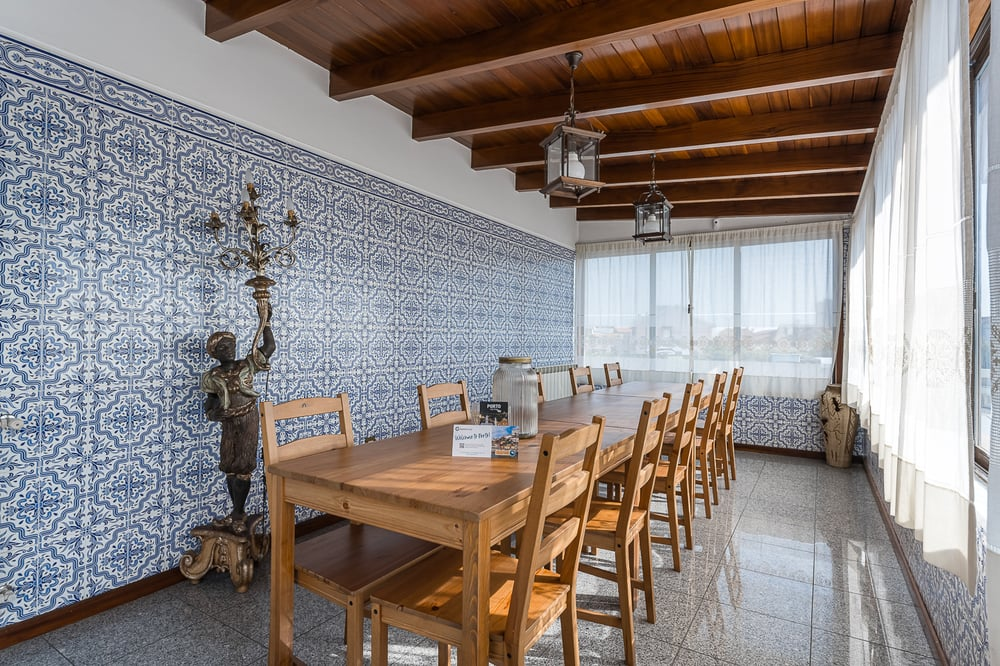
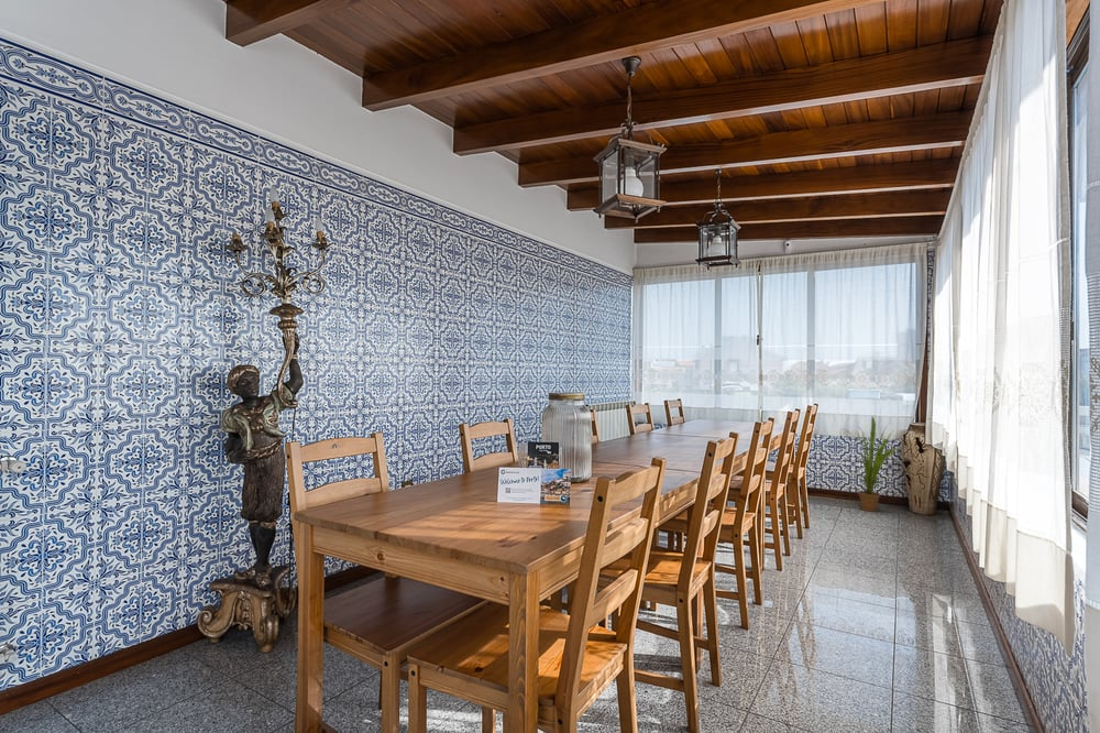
+ house plant (867, 462)
